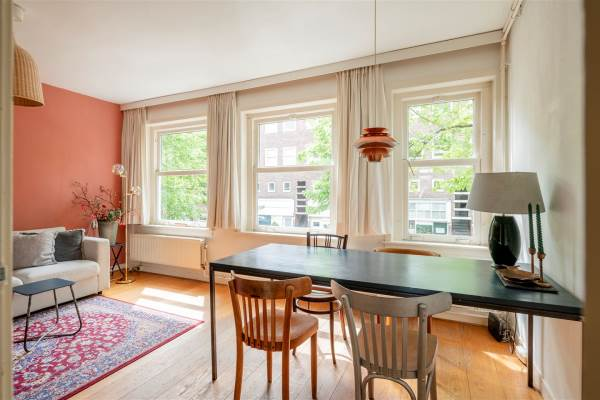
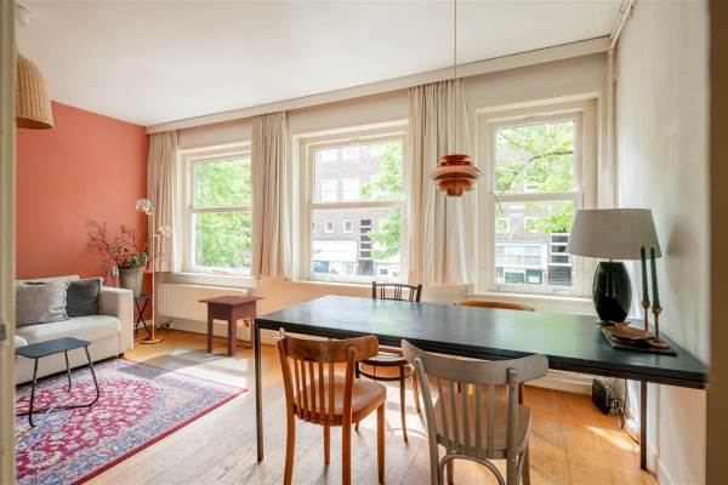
+ side table (232, 324)
